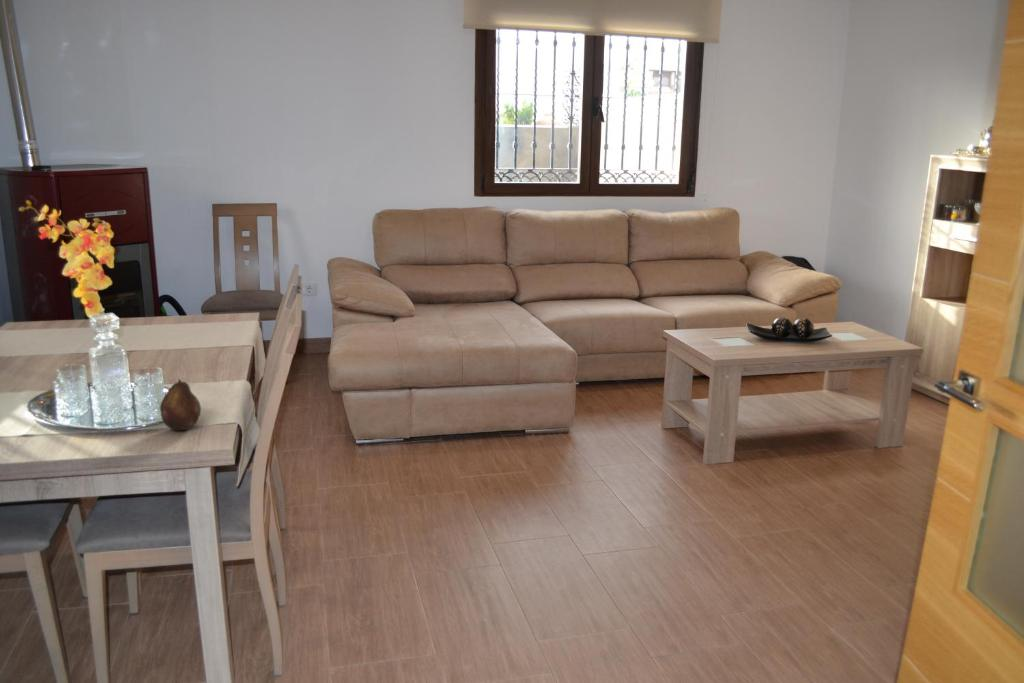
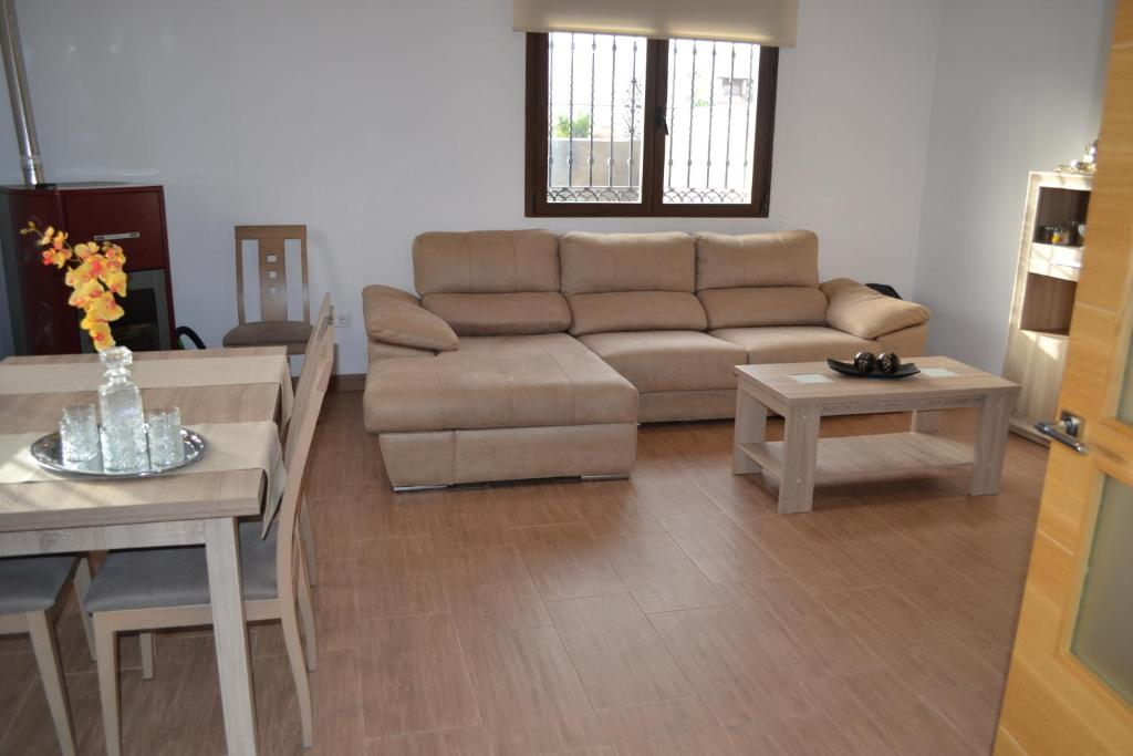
- fruit (180, 404)
